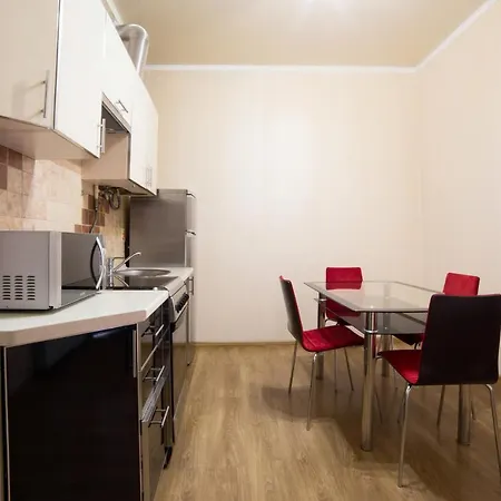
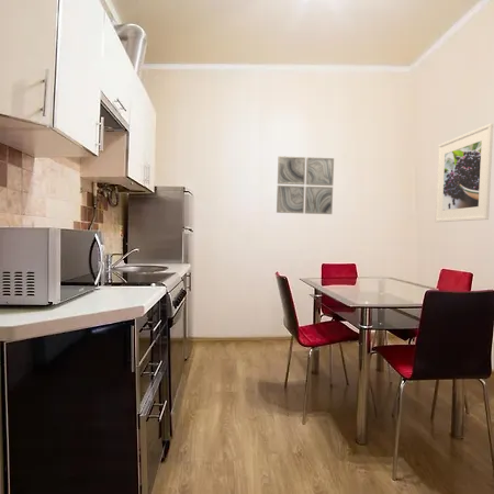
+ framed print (460, 178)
+ wall art (305, 187)
